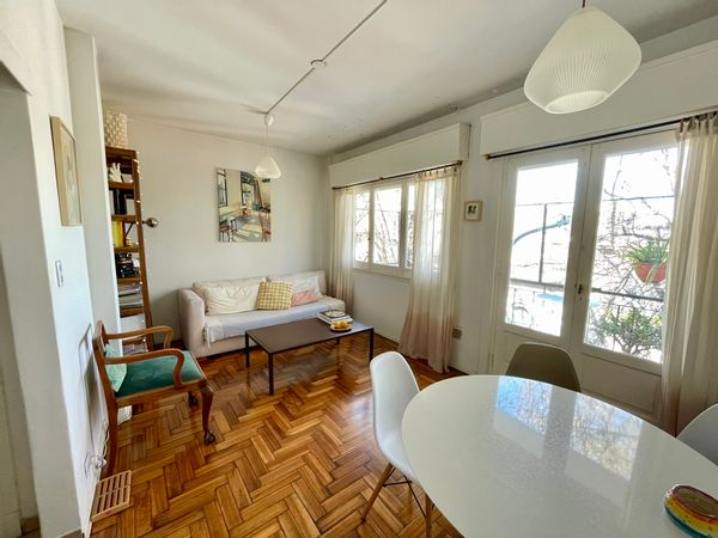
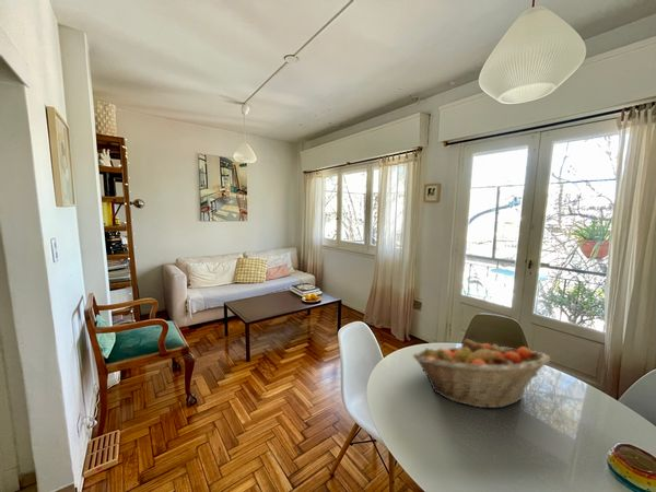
+ fruit basket (477, 365)
